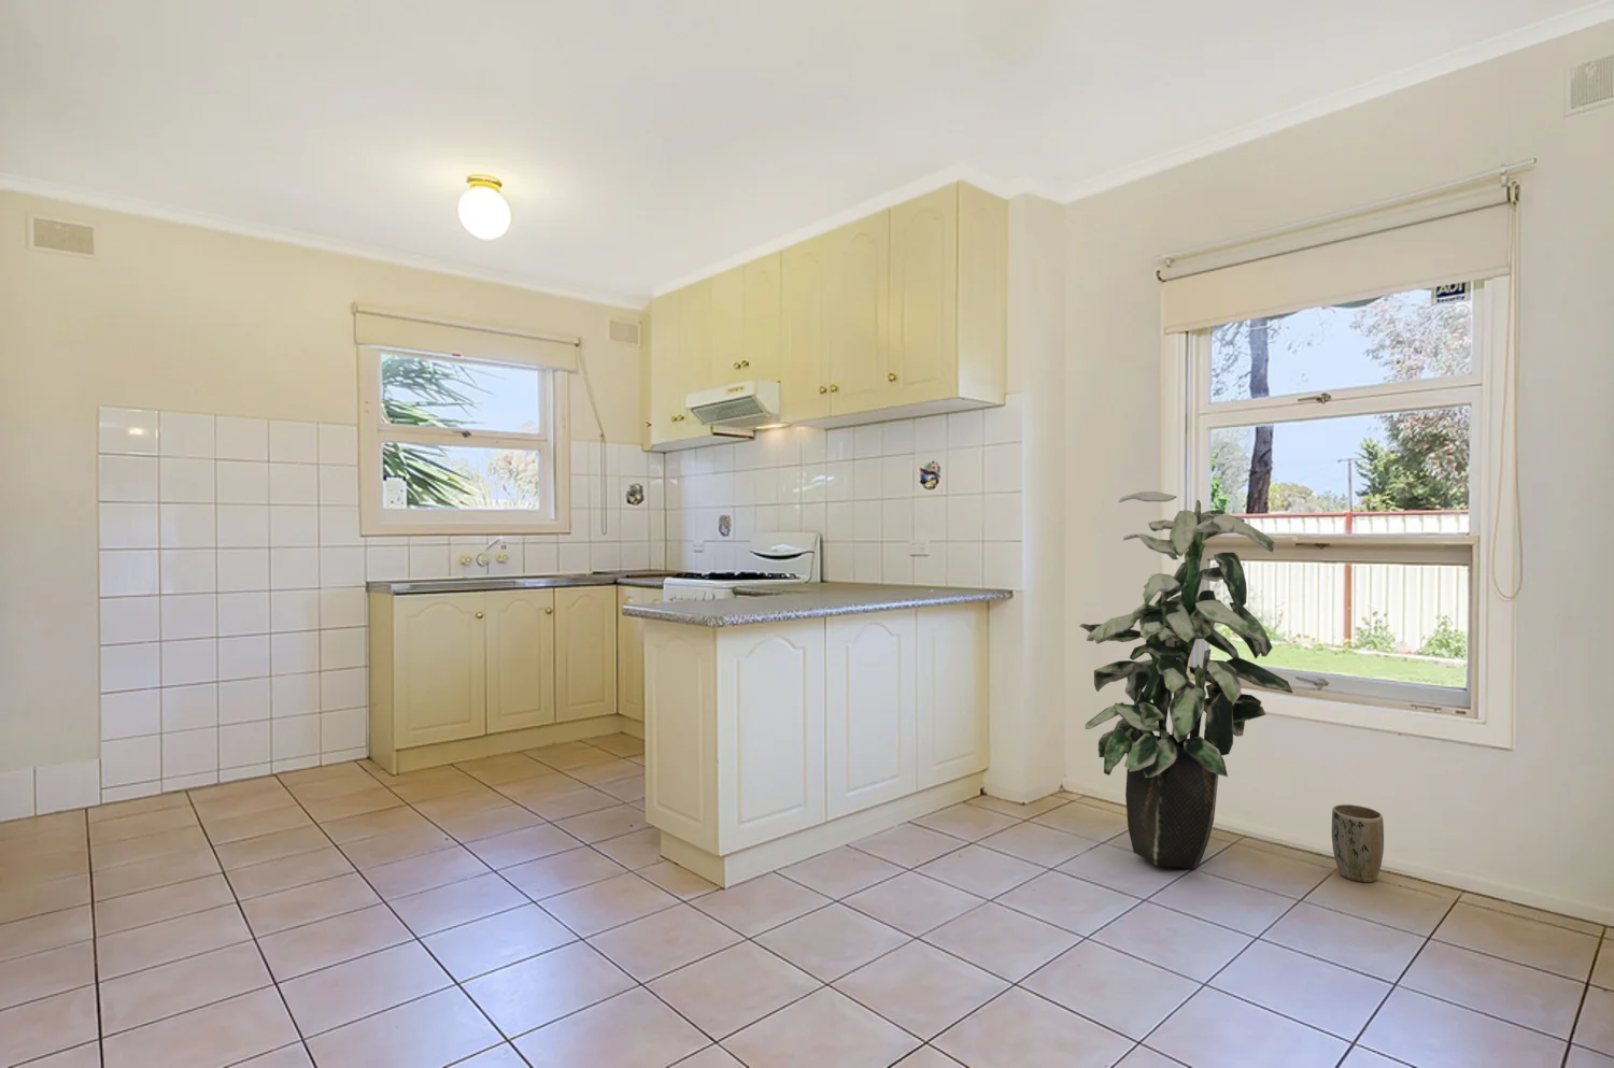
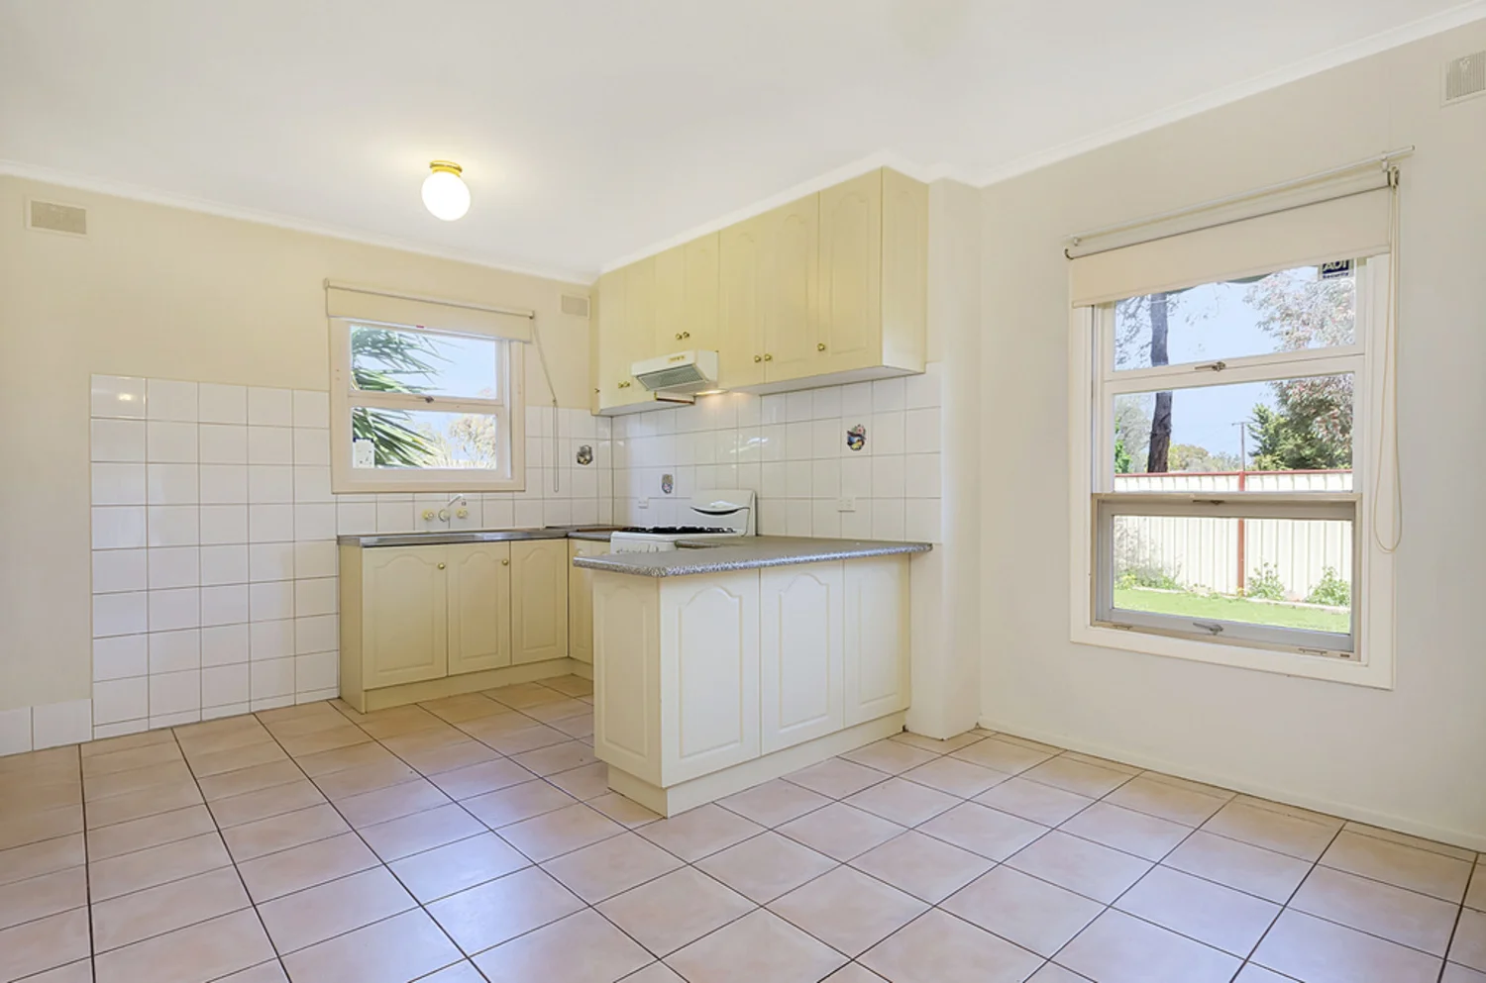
- plant pot (1357, 843)
- indoor plant (1171, 673)
